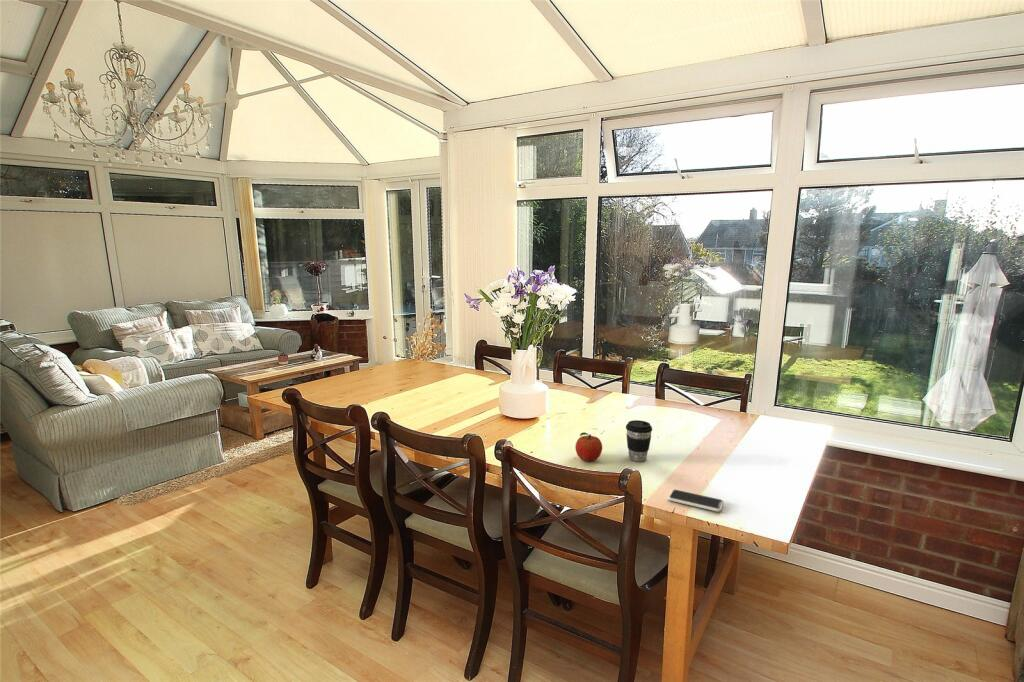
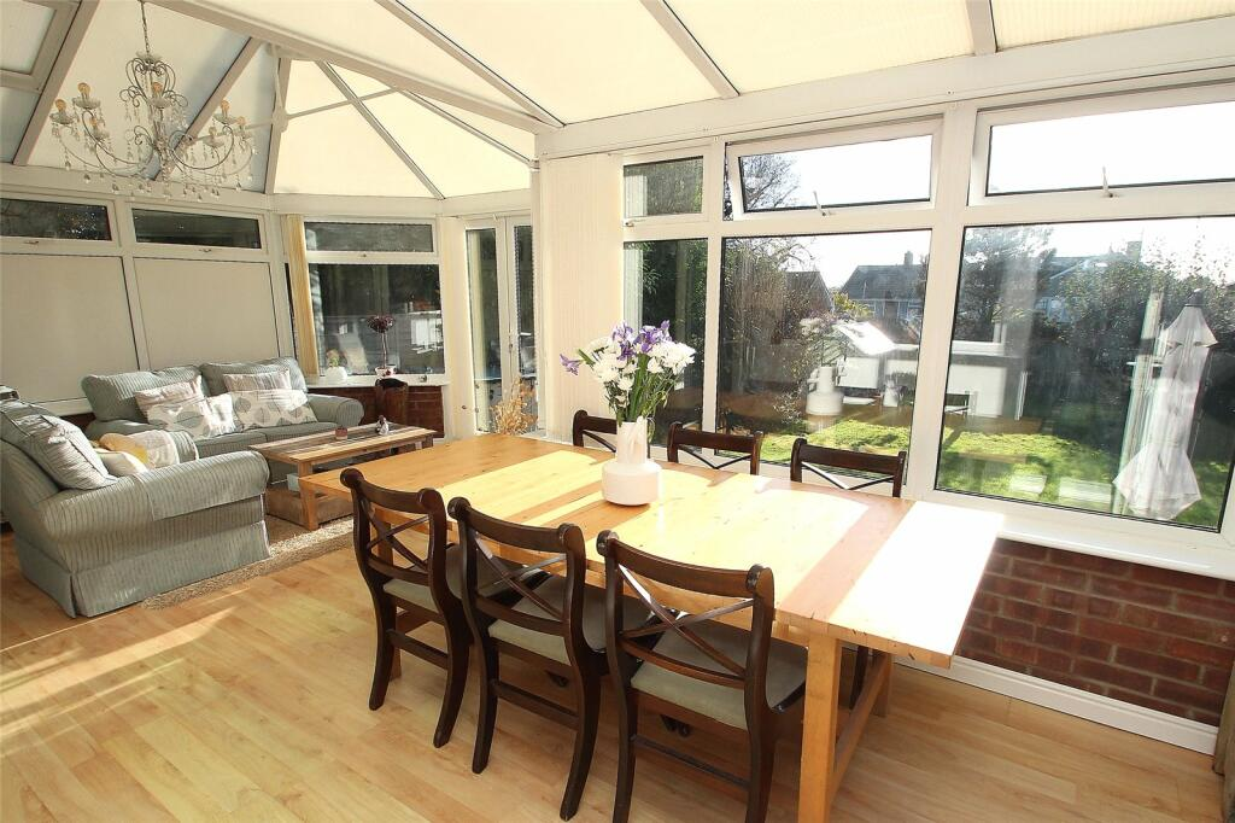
- fruit (588, 445)
- coffee cup (638, 441)
- smartphone (695, 500)
